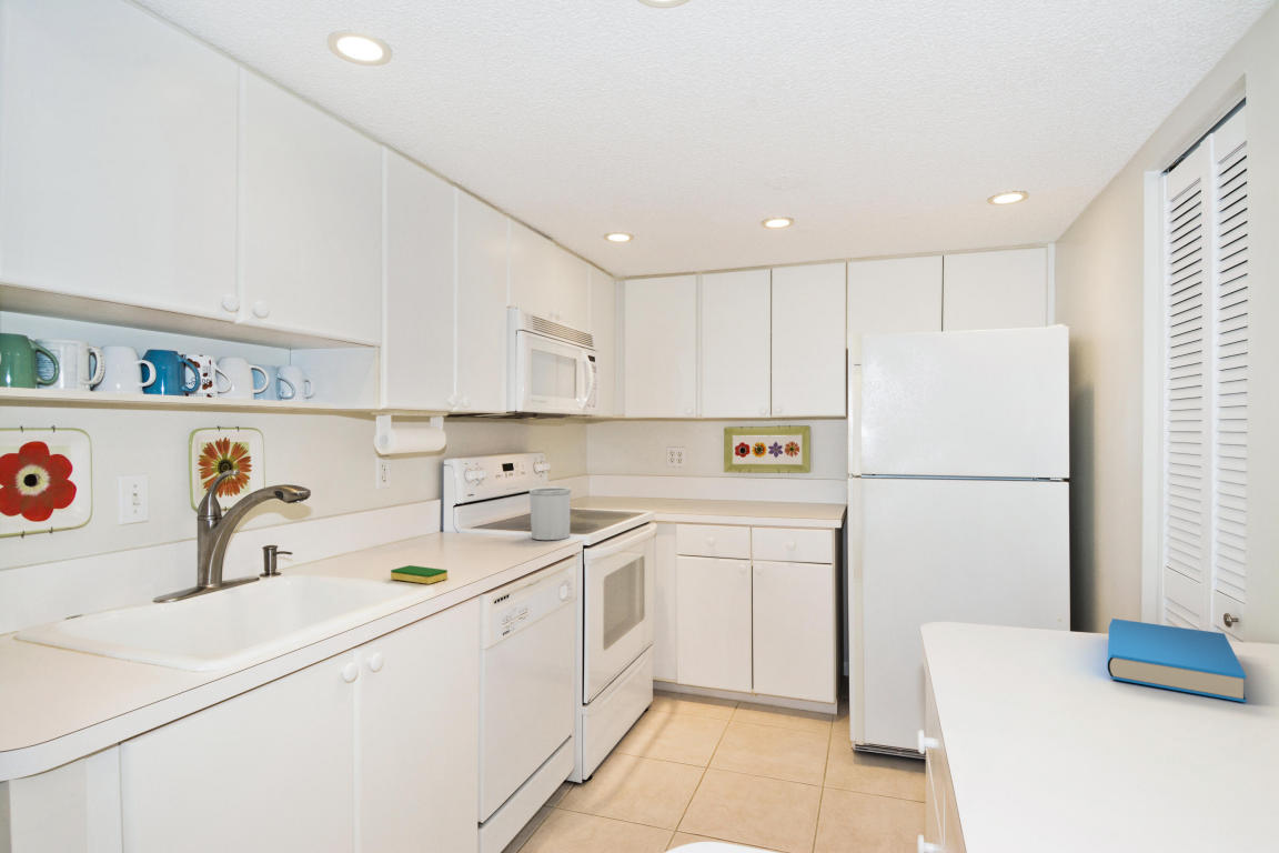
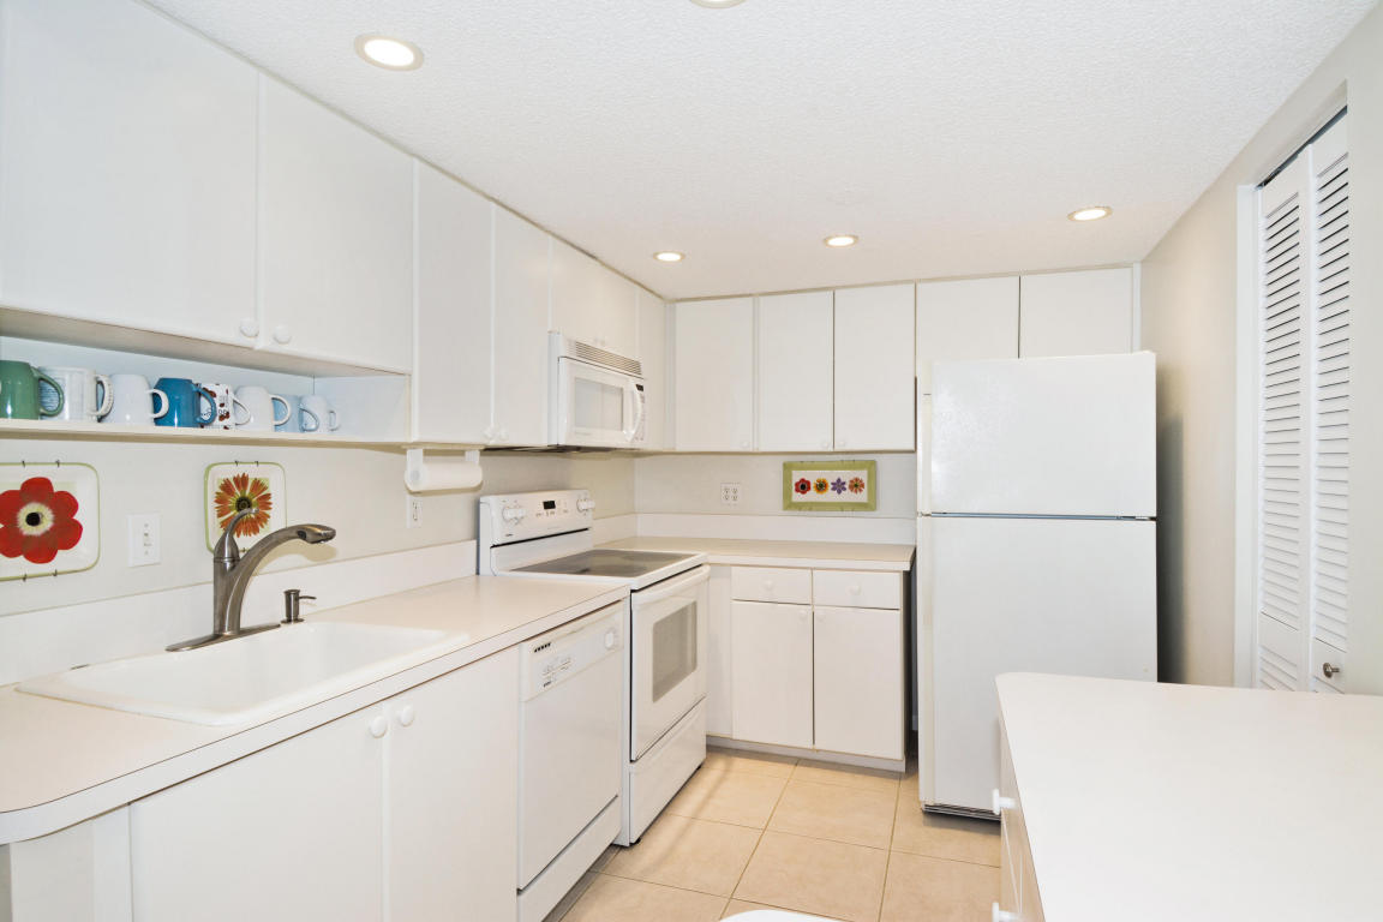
- book (1168, 654)
- dish sponge (419, 574)
- utensil holder (550, 512)
